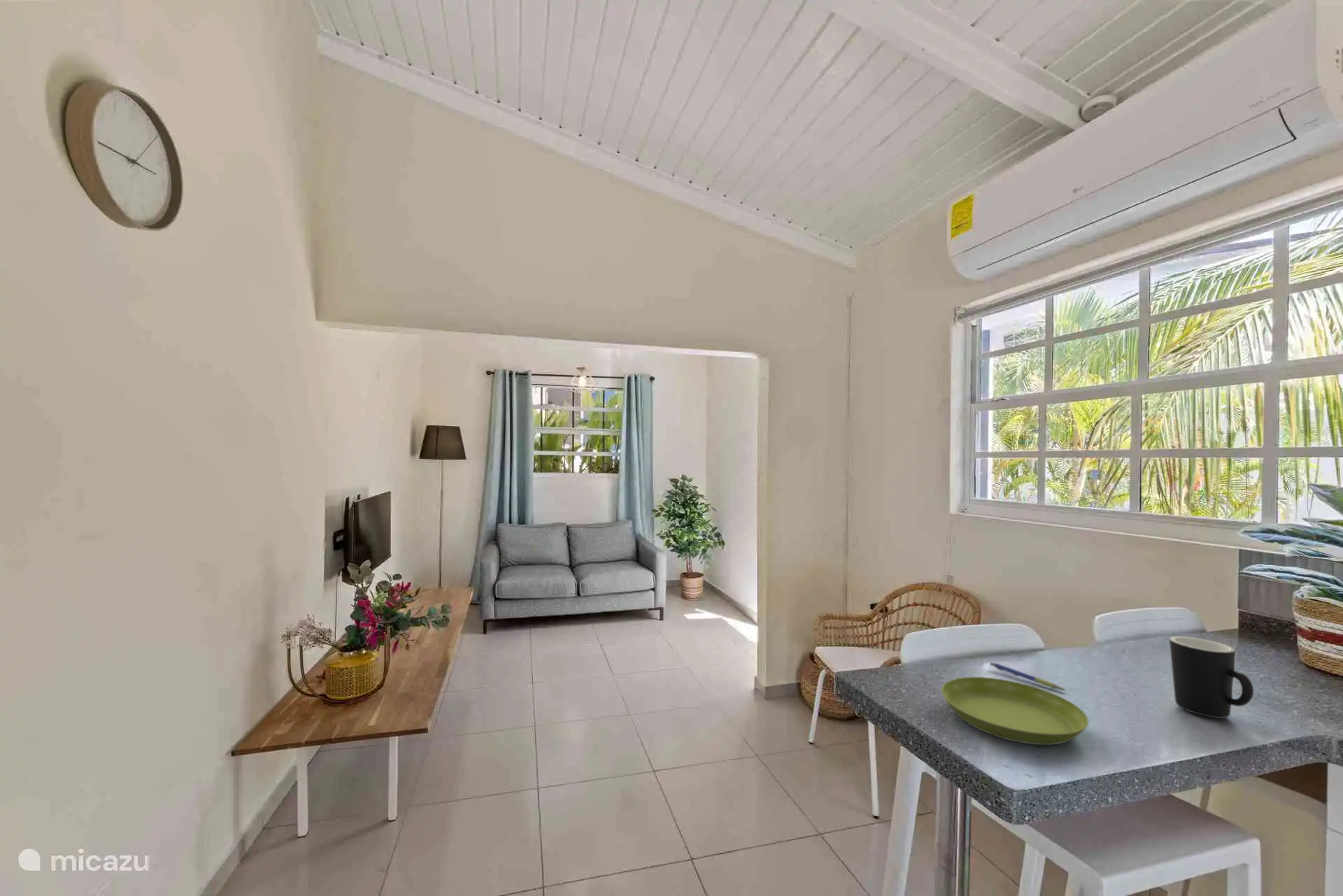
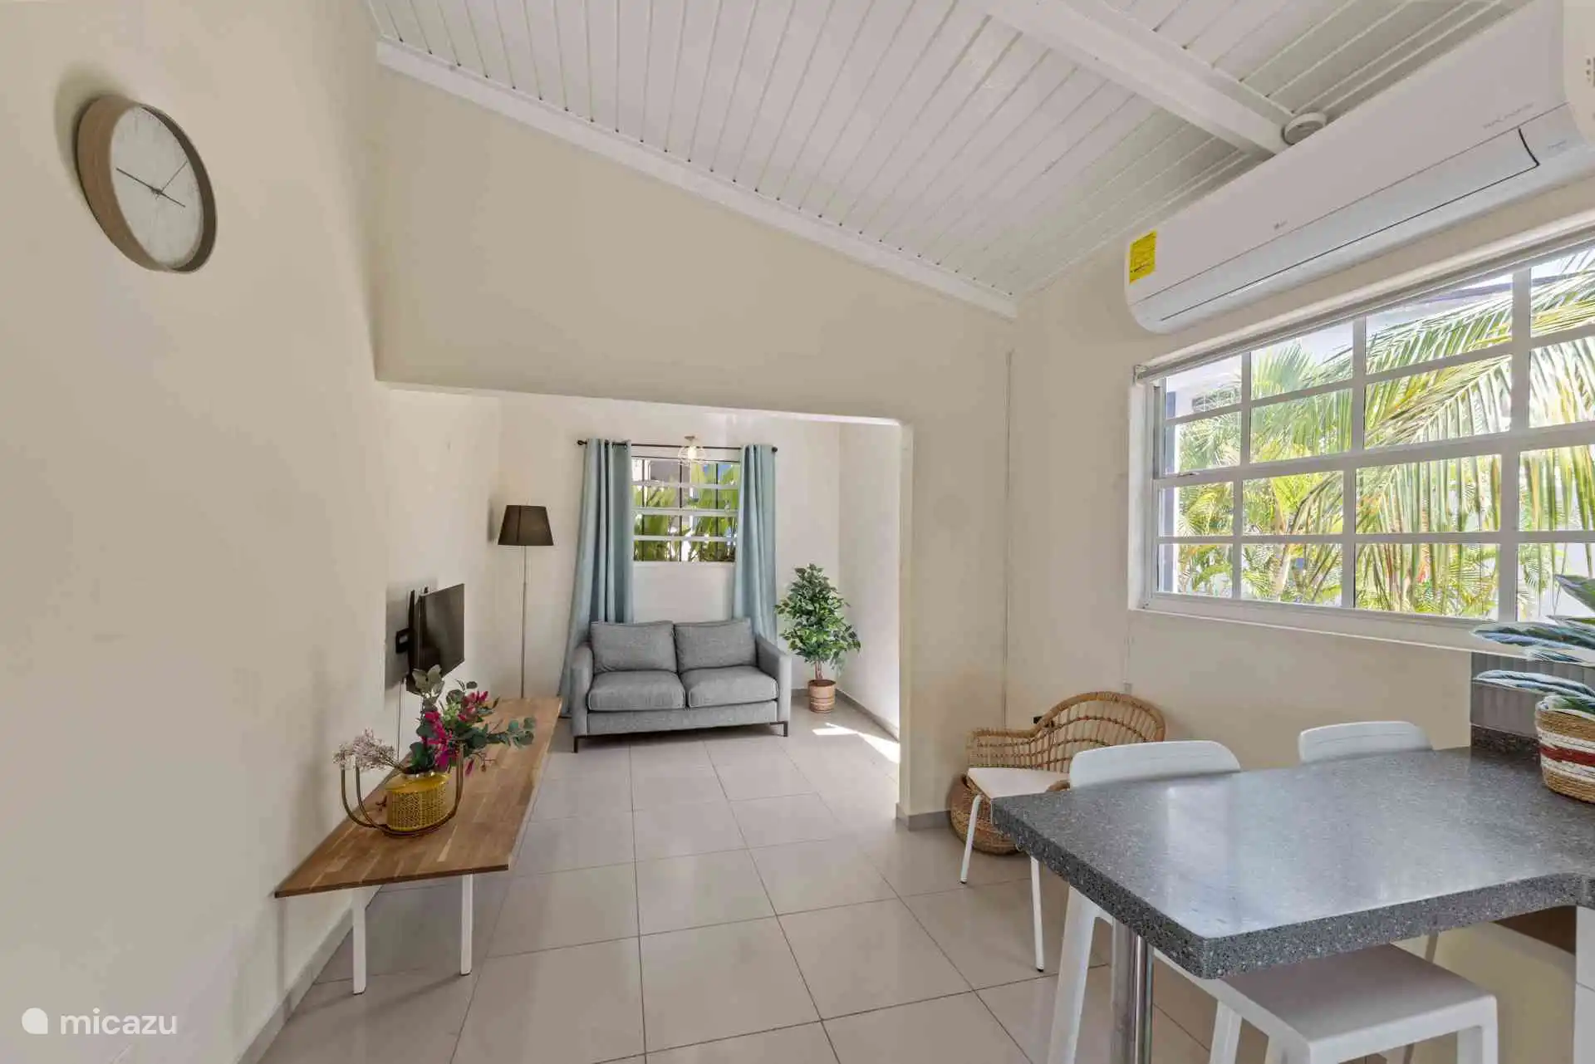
- pen (1026, 676)
- mug (1211, 681)
- saucer (1010, 711)
